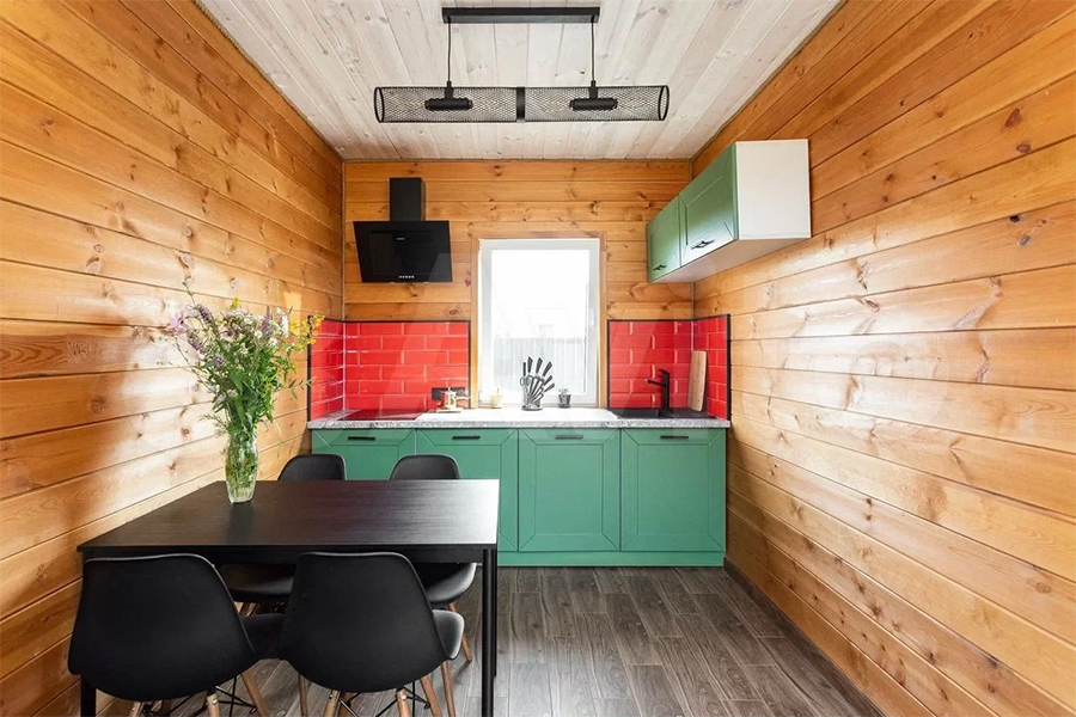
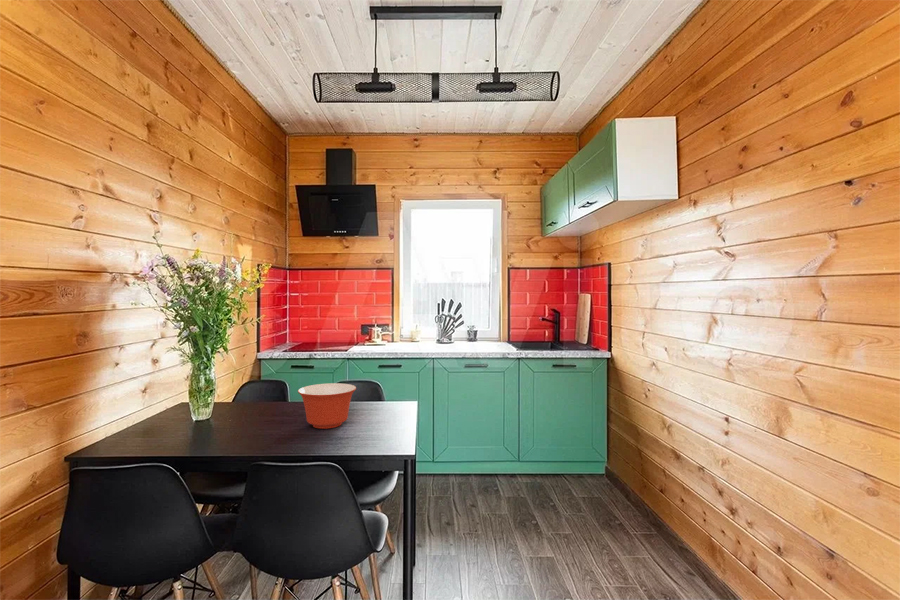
+ mixing bowl (327, 406)
